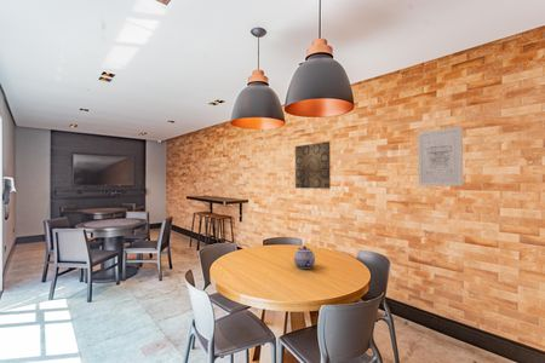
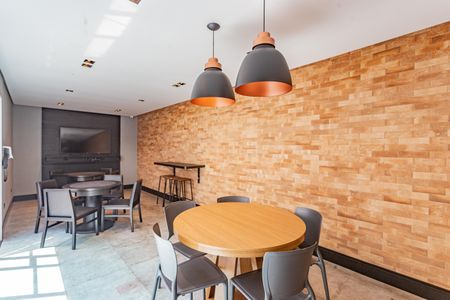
- wall art (438, 157)
- teapot (304, 255)
- wall art (311, 166)
